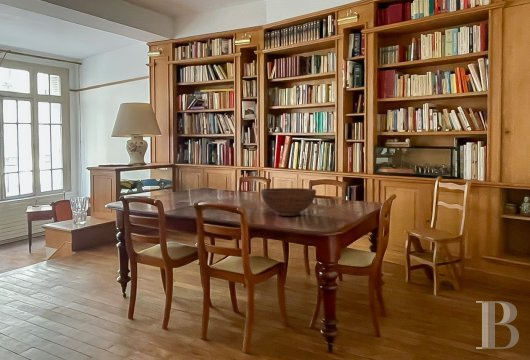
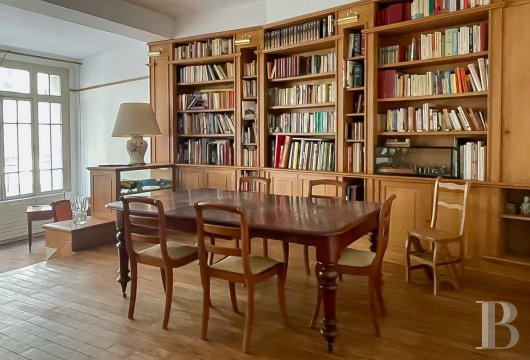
- fruit bowl (288, 202)
